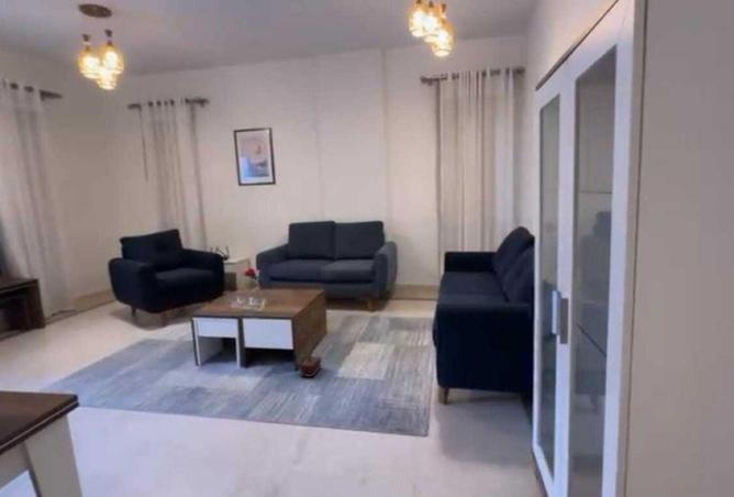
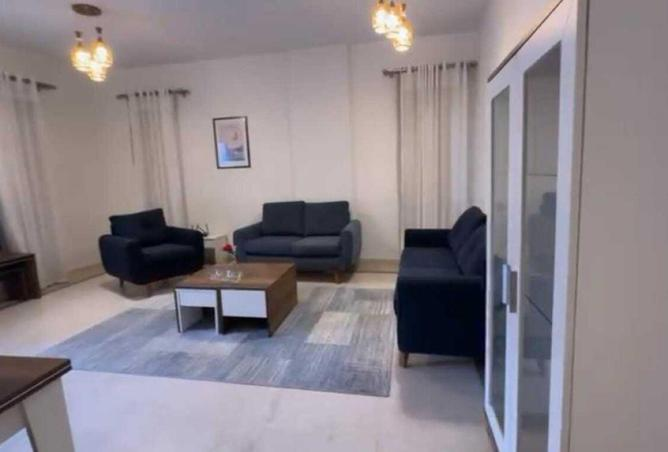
- potted plant (311, 338)
